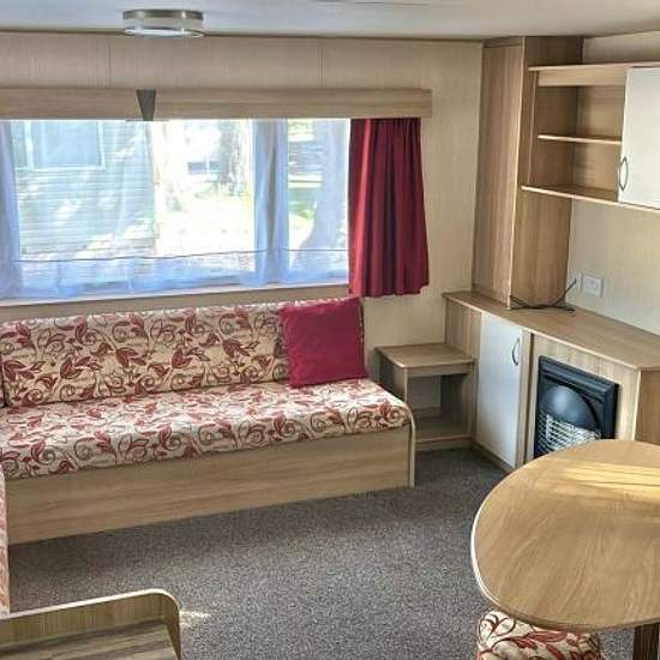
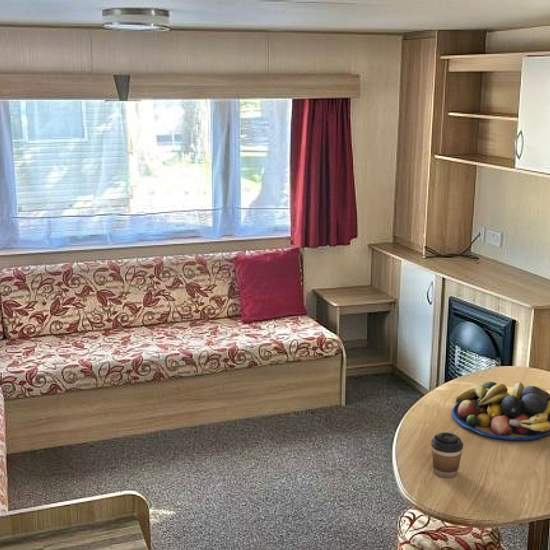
+ coffee cup (446, 453)
+ fruit bowl (504, 400)
